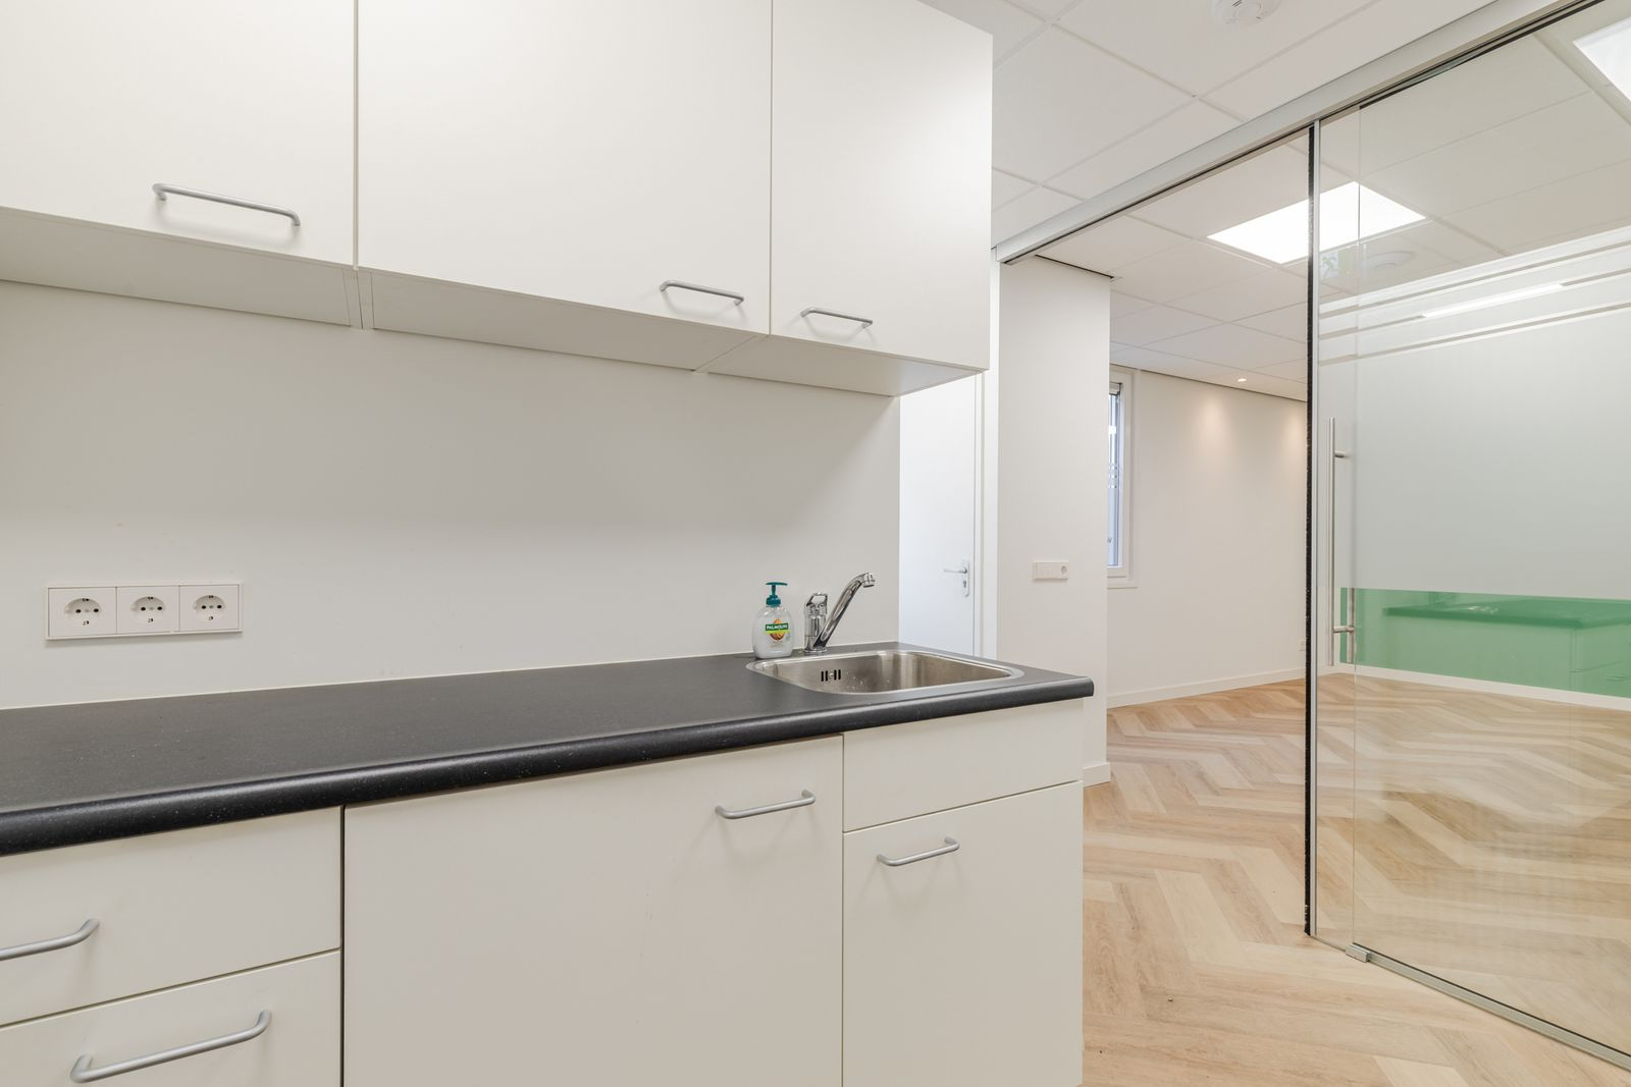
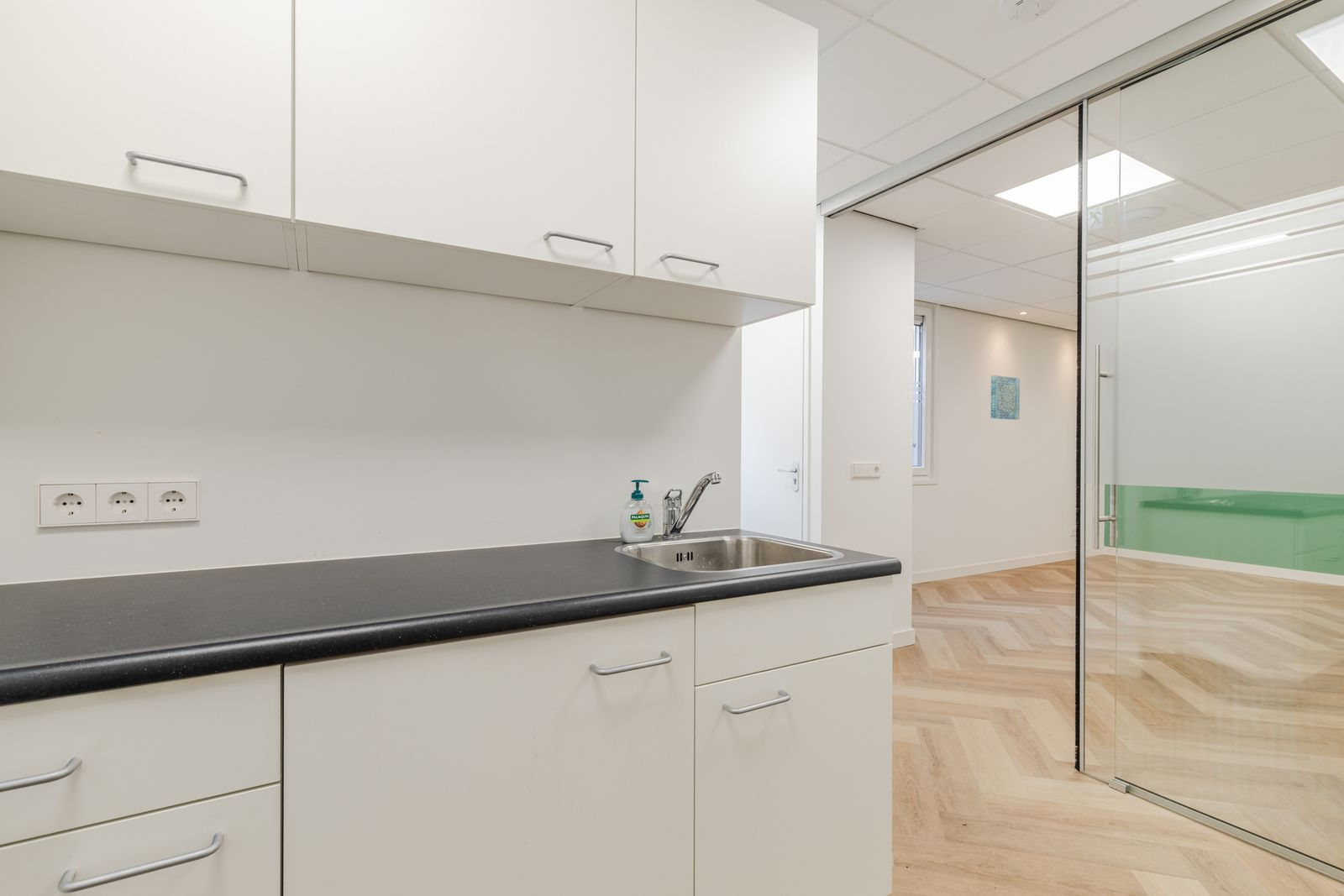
+ wall art (1005, 397)
